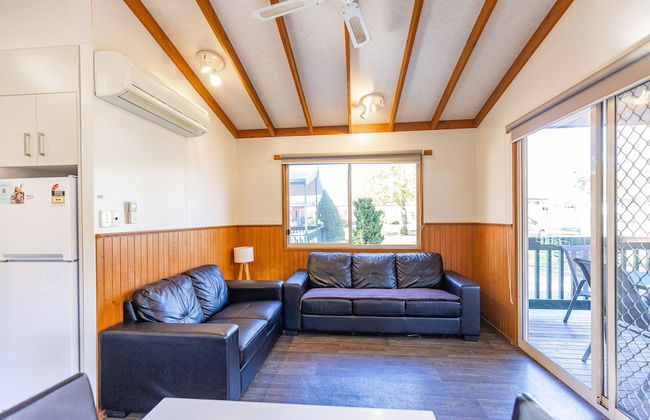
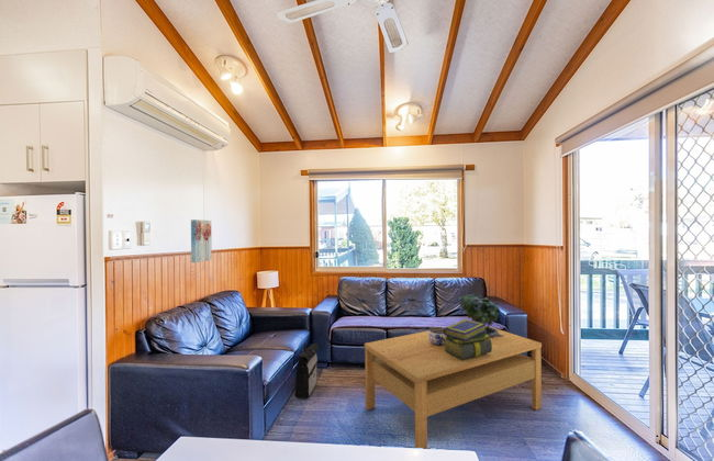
+ jar (437, 336)
+ wall art (201, 240)
+ coffee table (453, 375)
+ backpack (306, 367)
+ stack of books (466, 338)
+ potted plant (479, 313)
